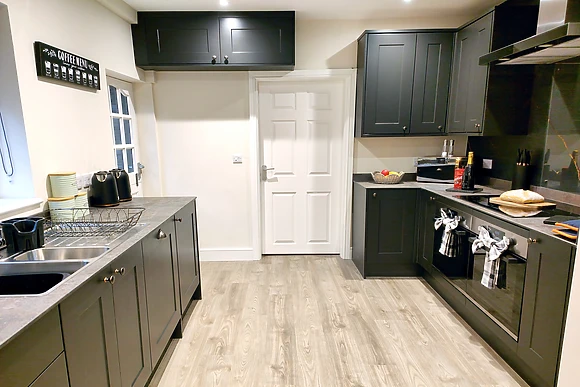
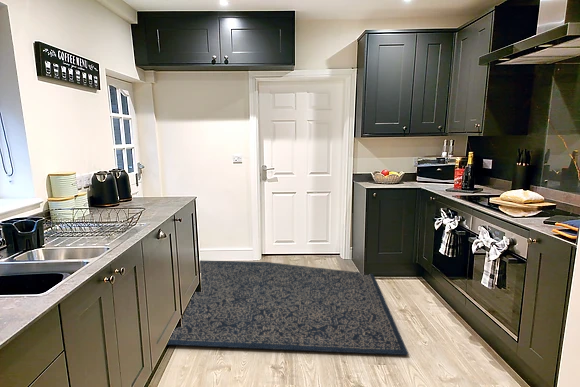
+ rug (243, 293)
